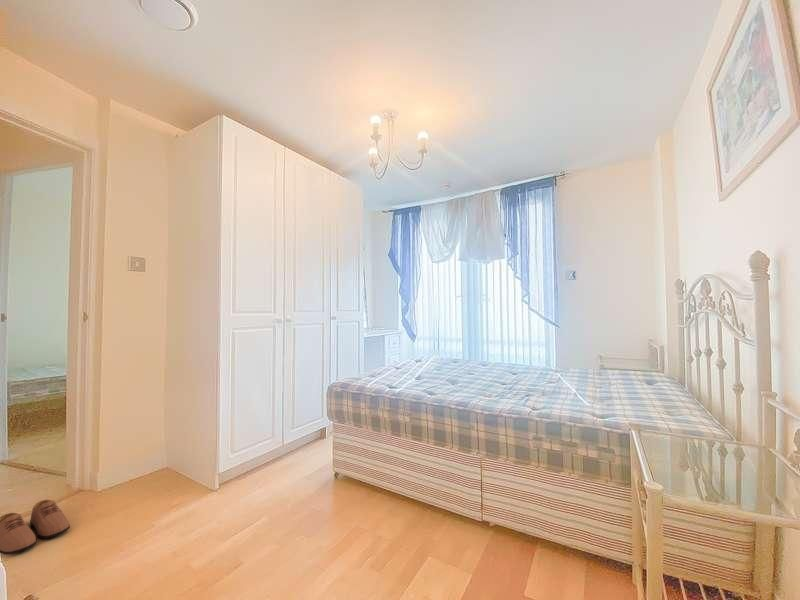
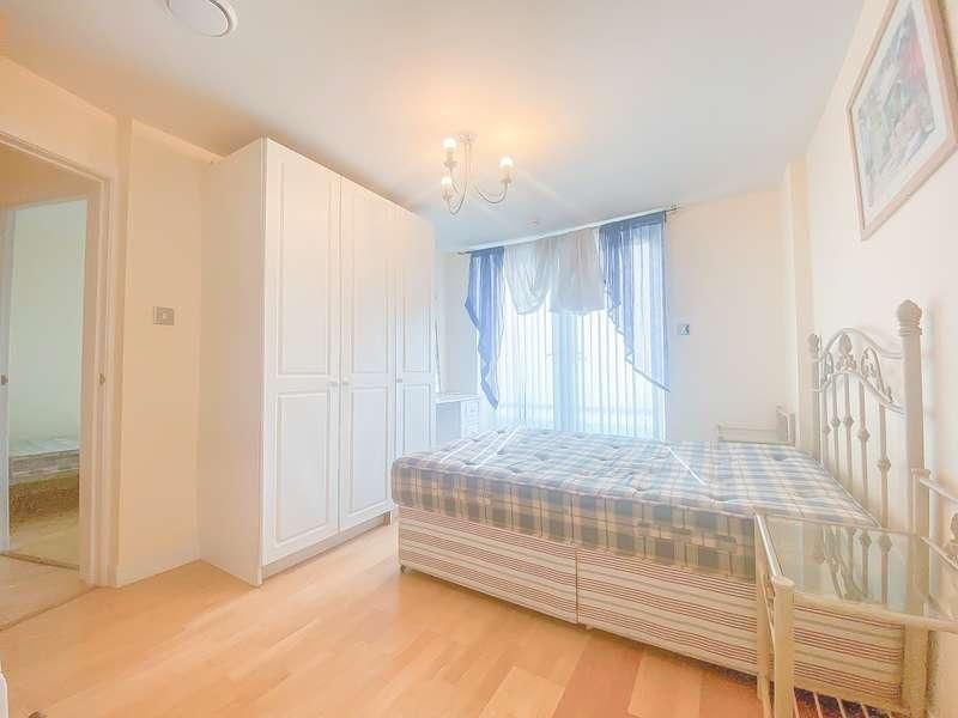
- shoe (32, 522)
